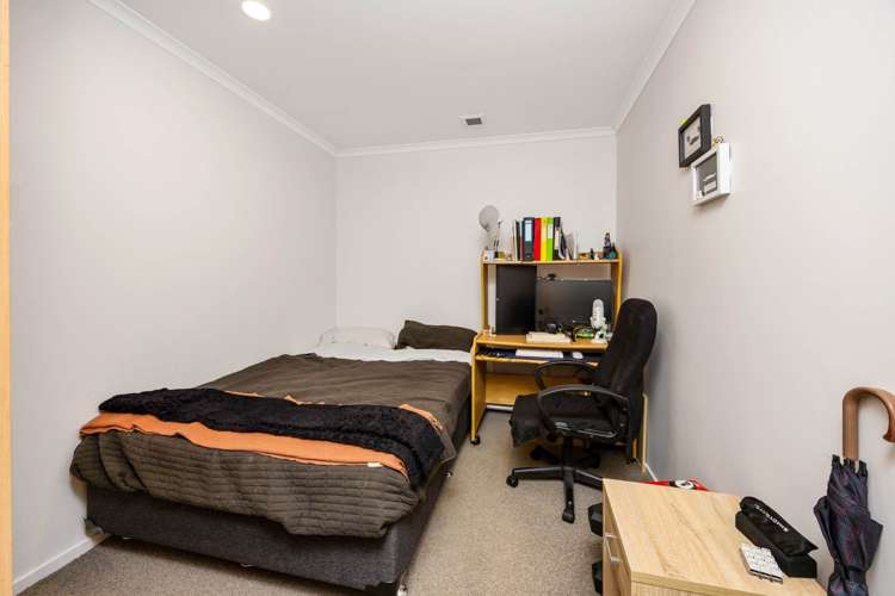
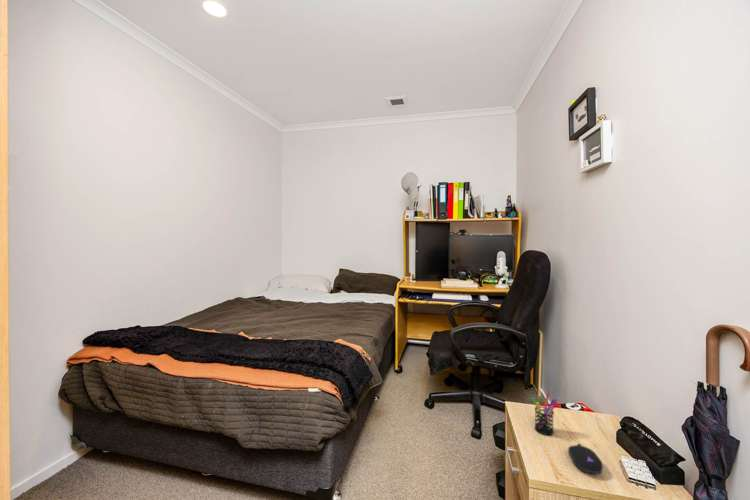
+ pen holder (543, 411)
+ computer mouse (584, 456)
